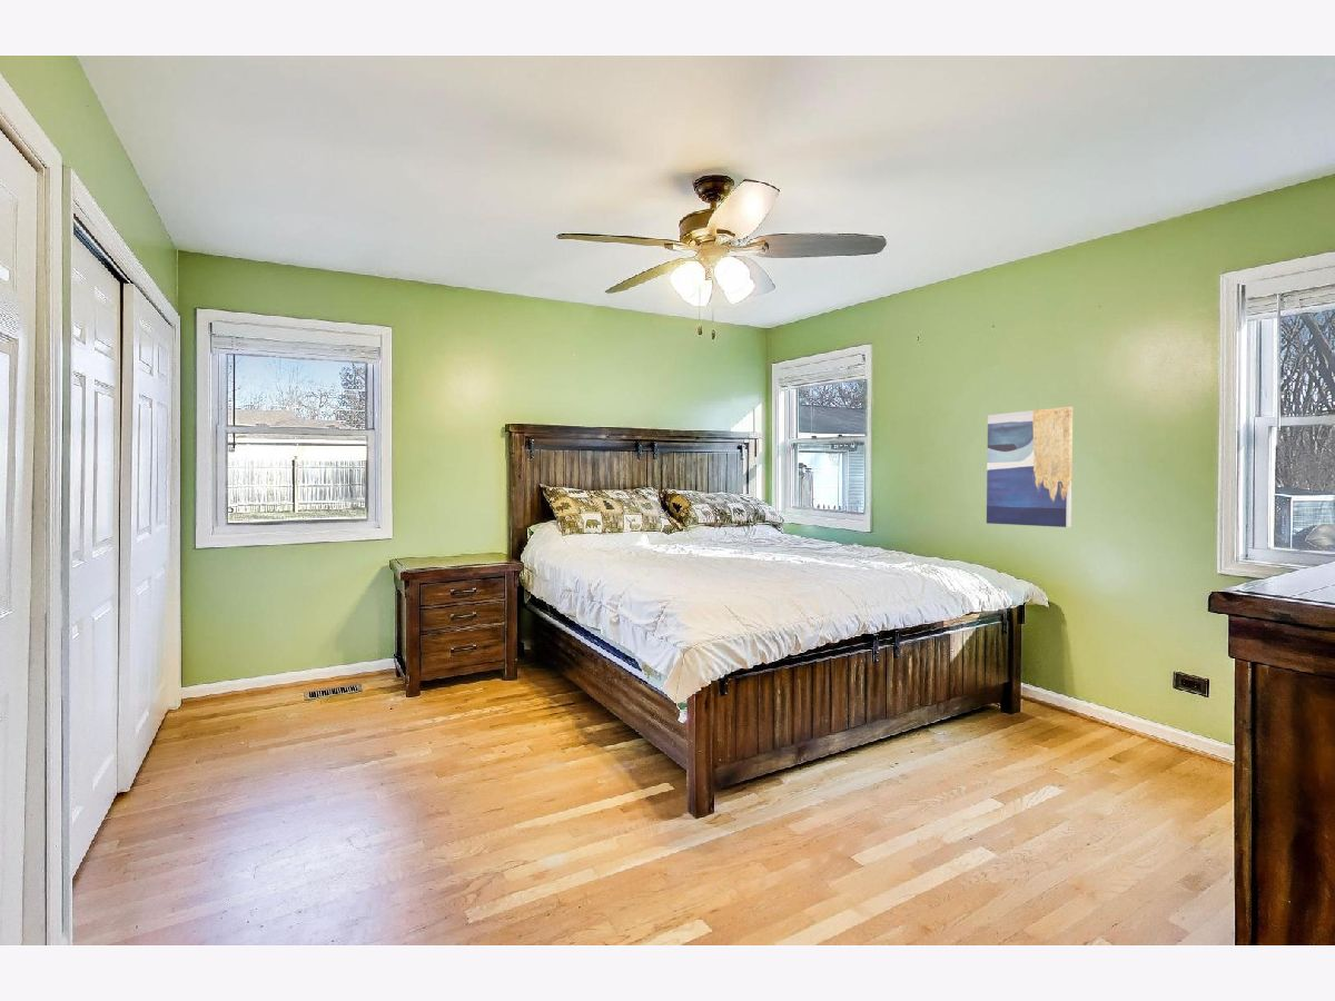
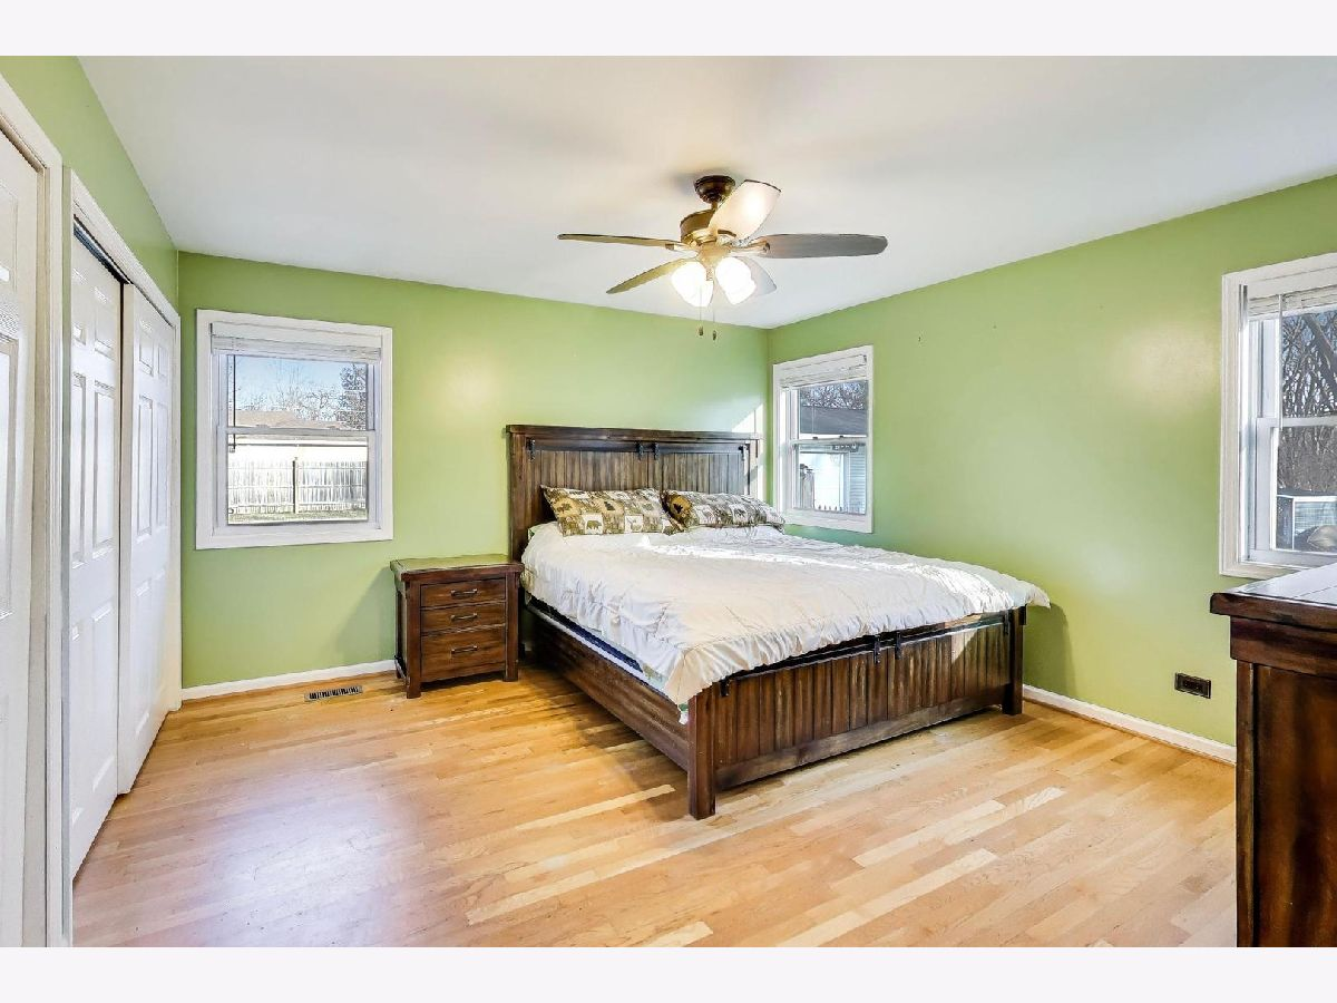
- wall art (1027, 468)
